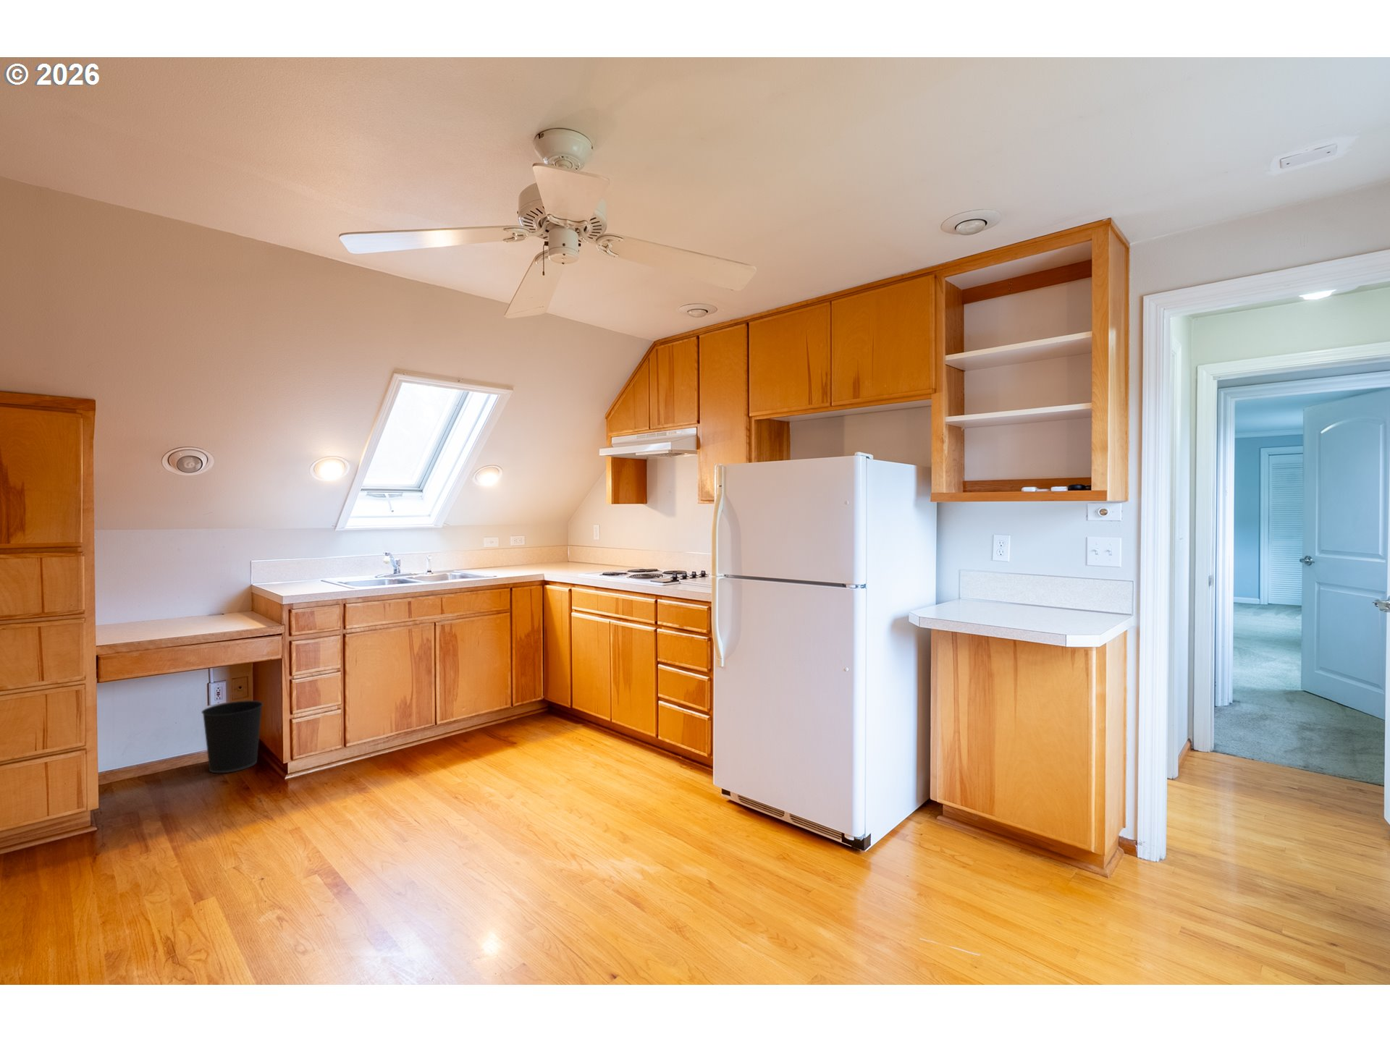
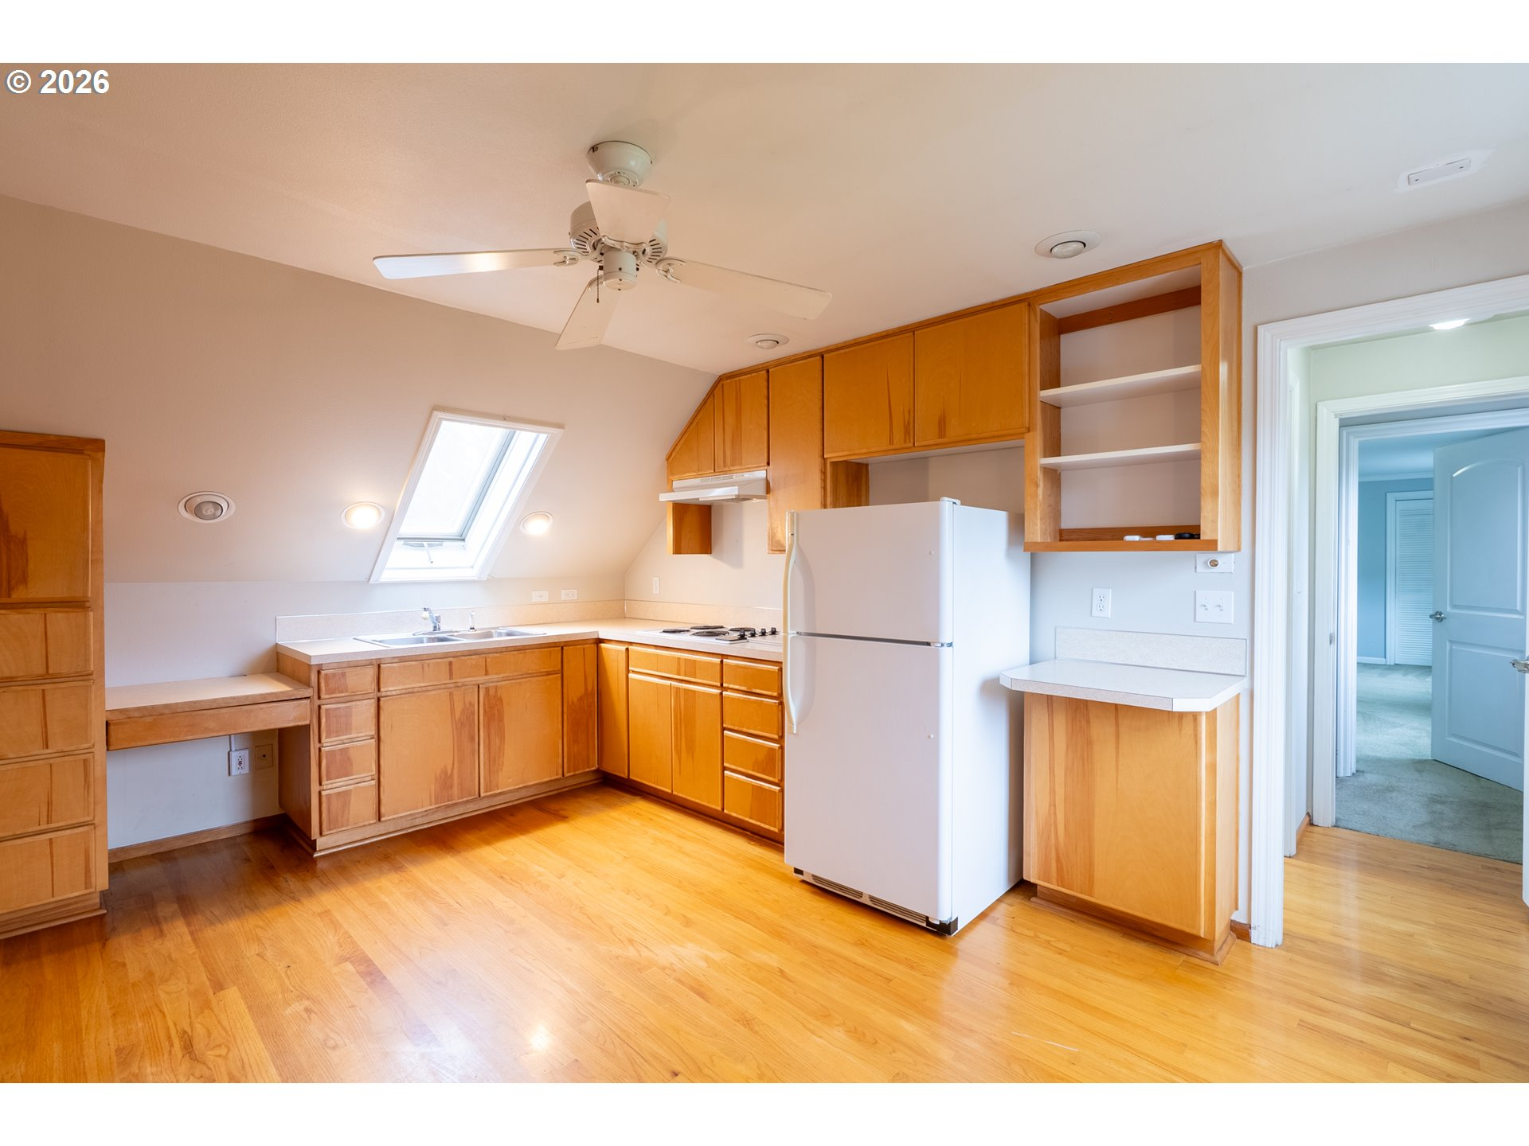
- wastebasket (233, 736)
